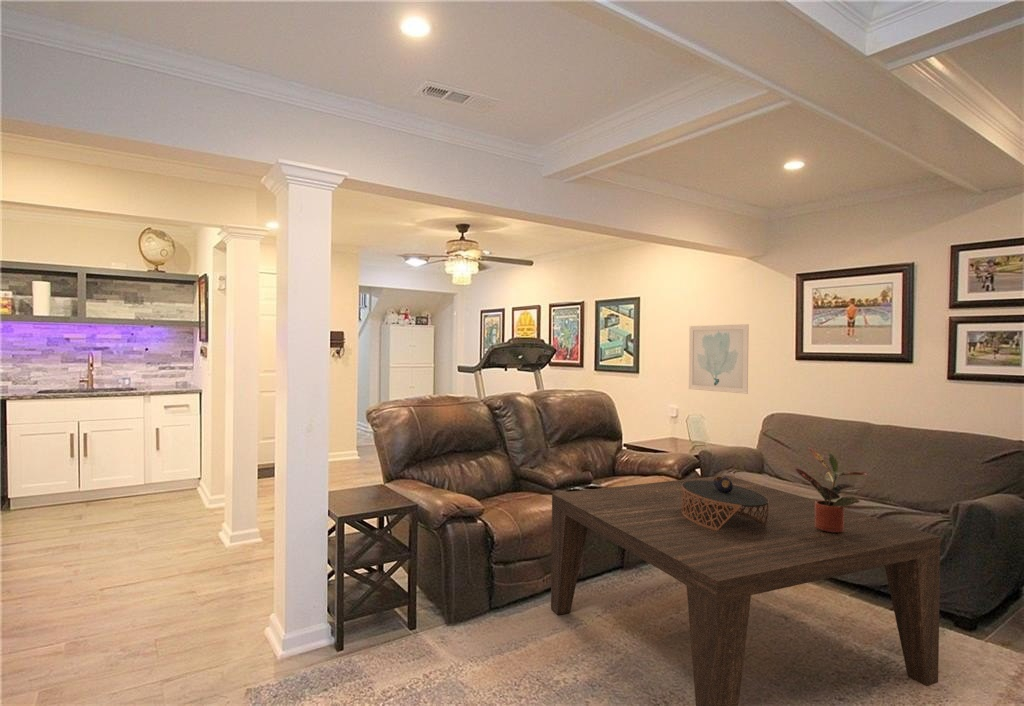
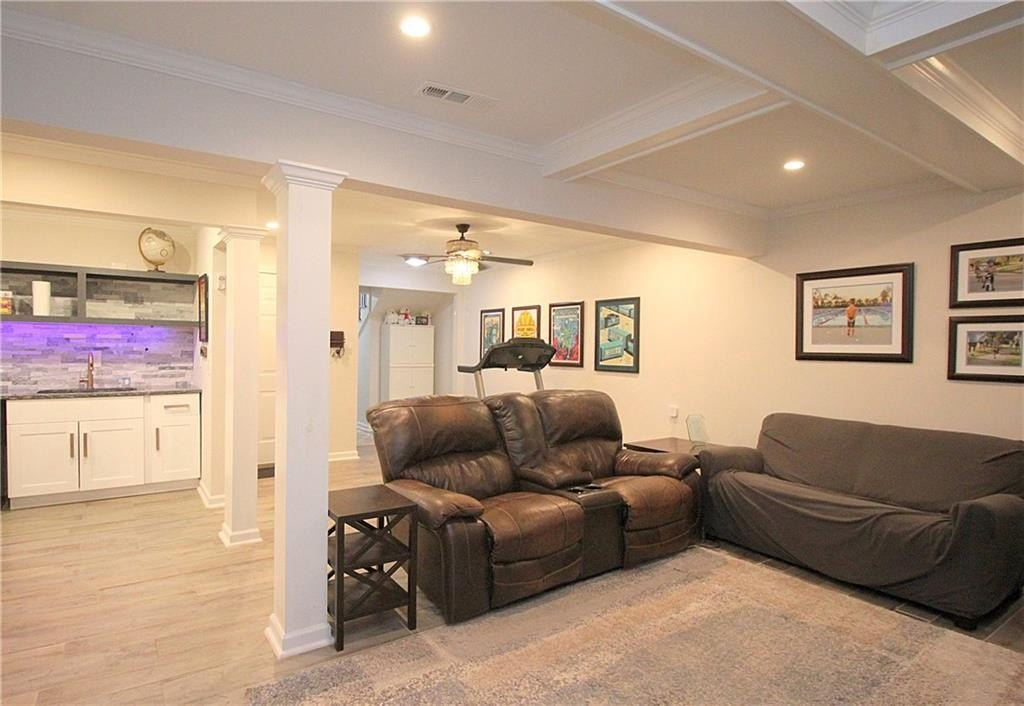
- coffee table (722, 497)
- wall art (717, 358)
- coffee table (722, 576)
- potted plant (836, 491)
